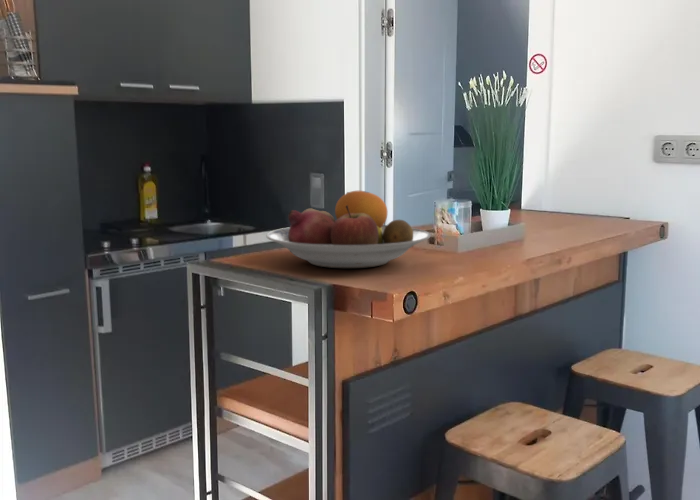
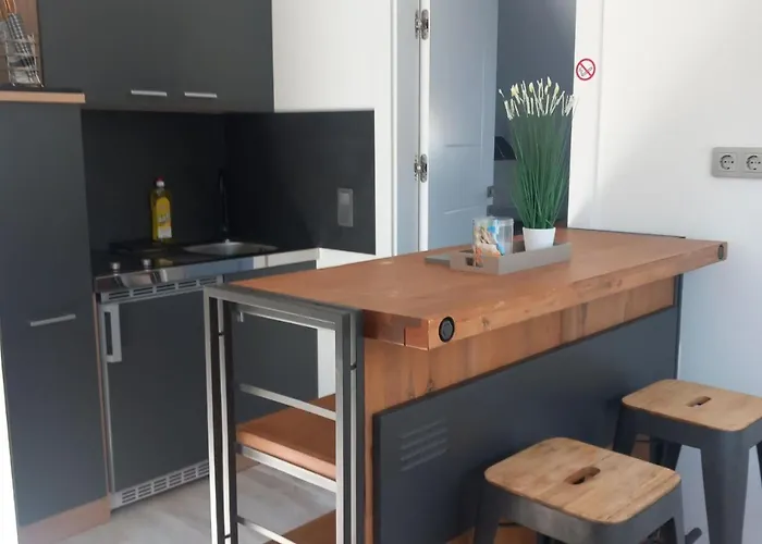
- fruit bowl (348, 227)
